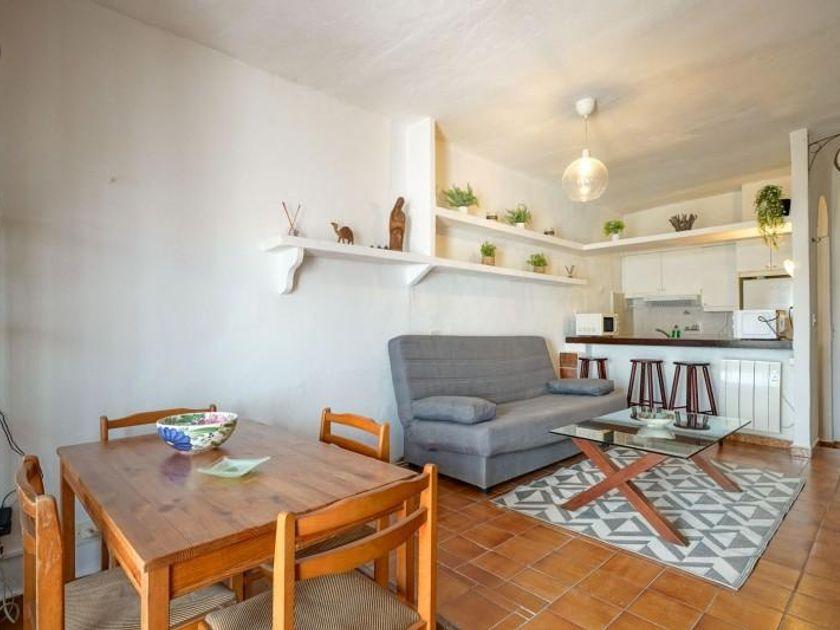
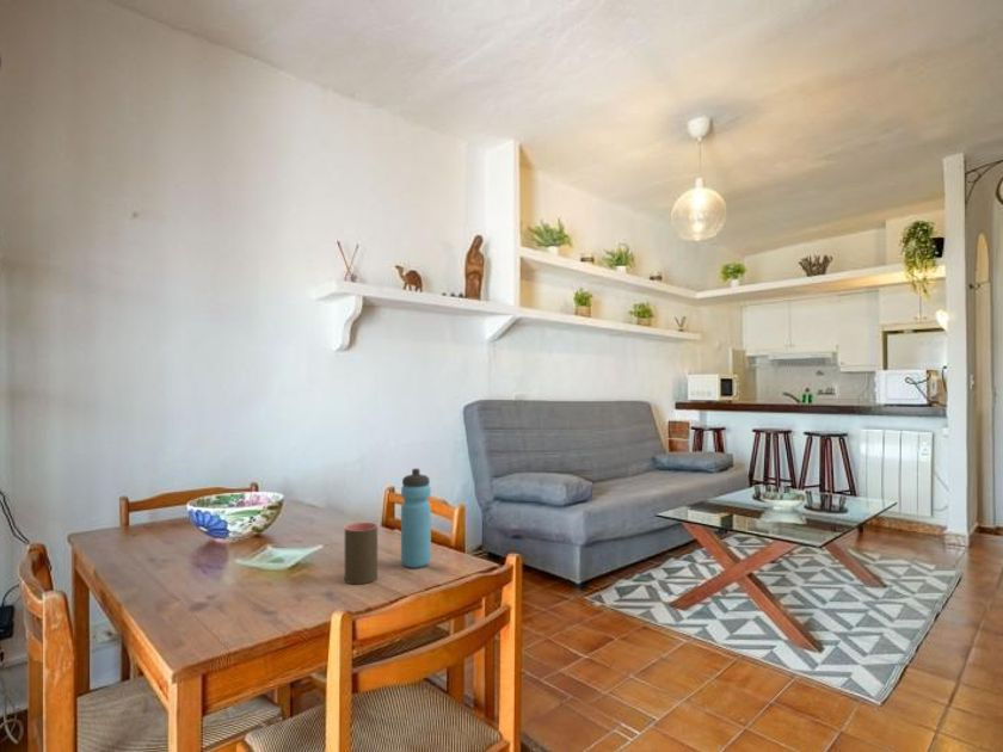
+ water bottle (416, 516)
+ cup (361, 551)
